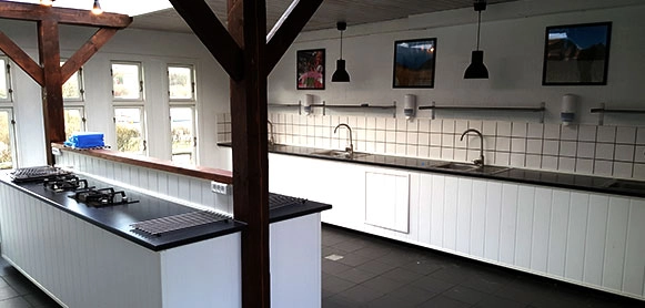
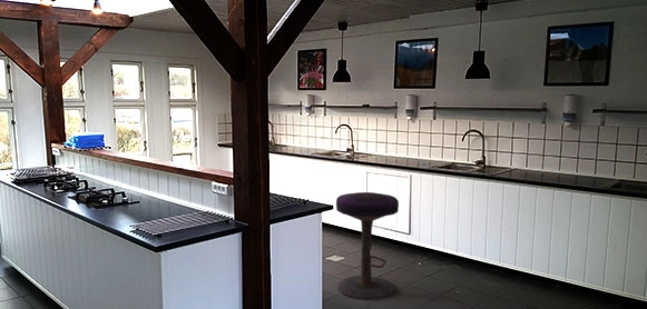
+ stool (366, 241)
